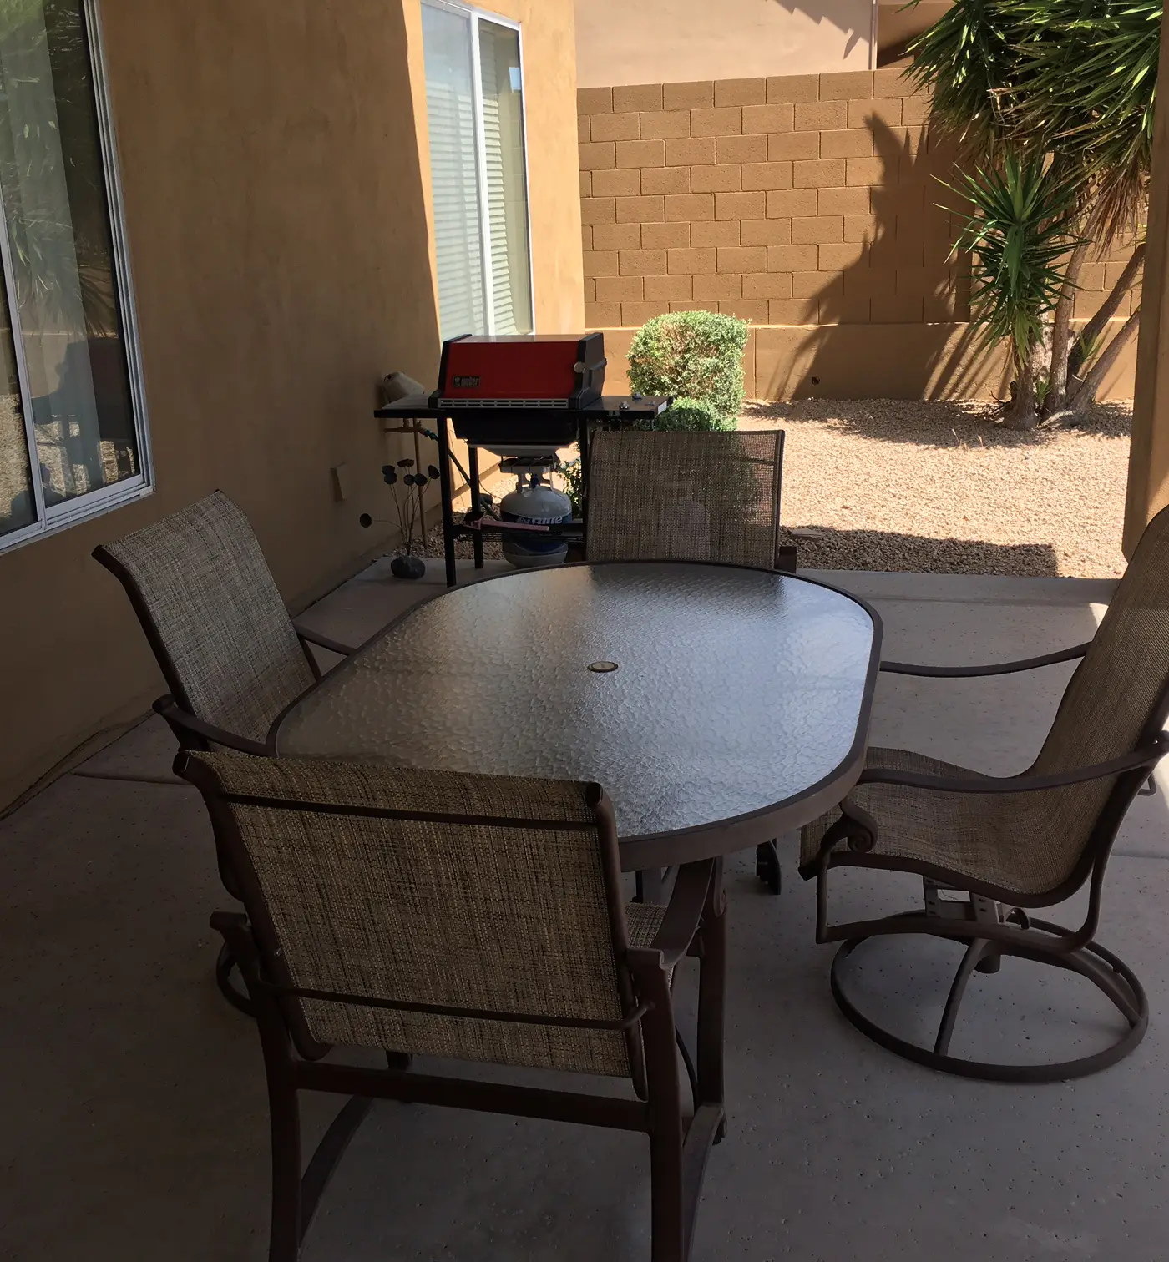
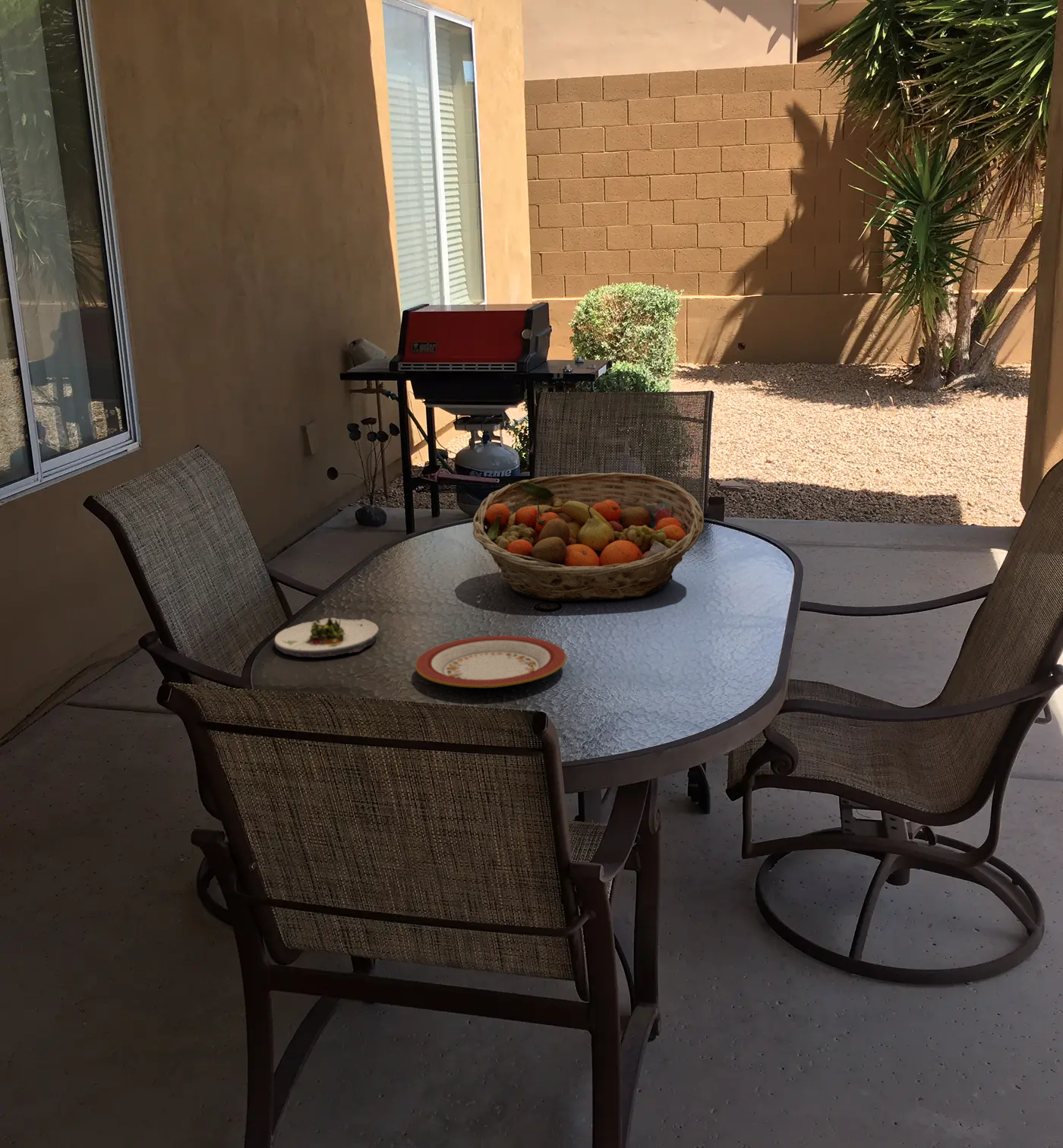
+ fruit basket (588, 535)
+ salad plate (325, 630)
+ plate (490, 664)
